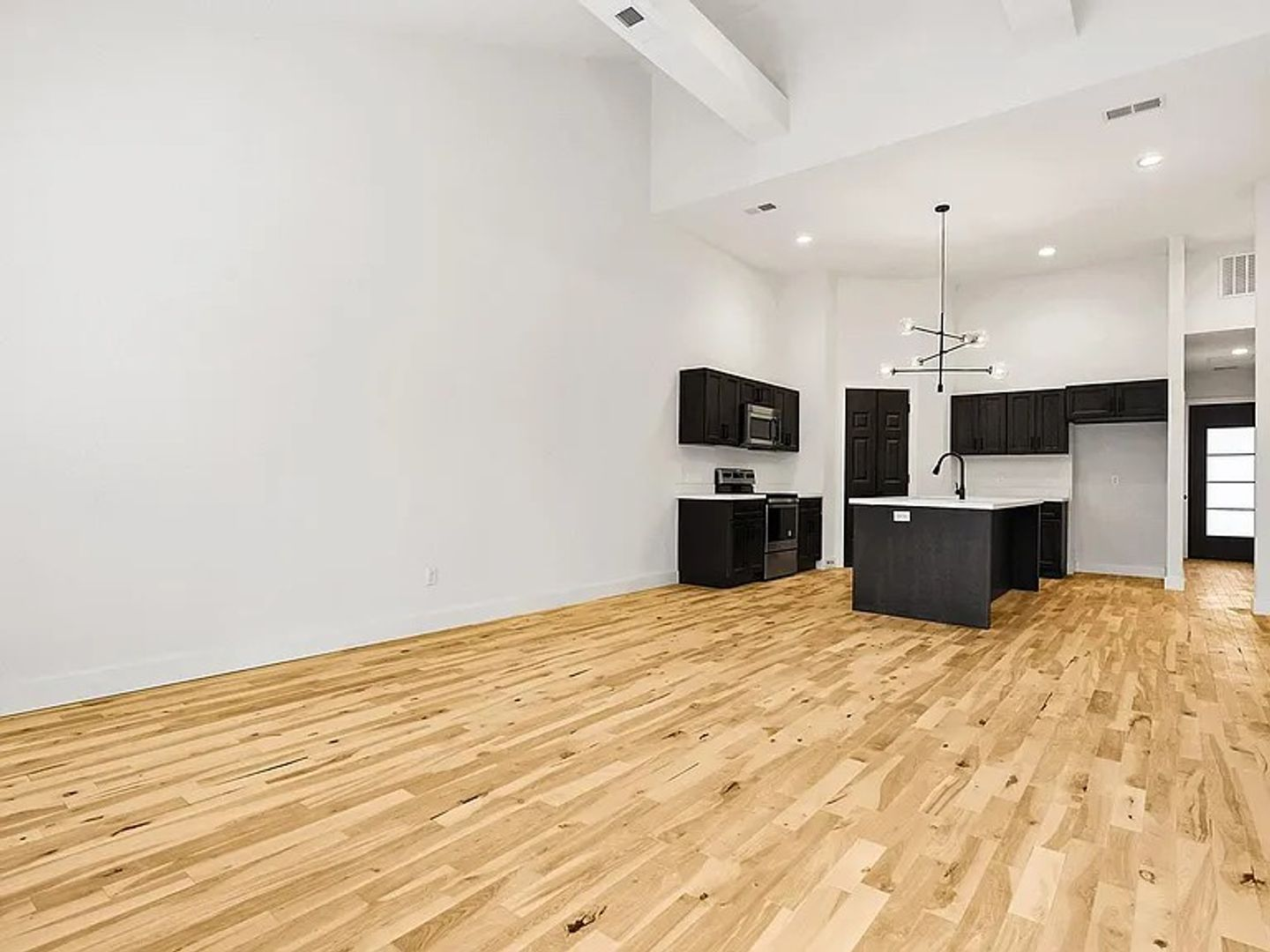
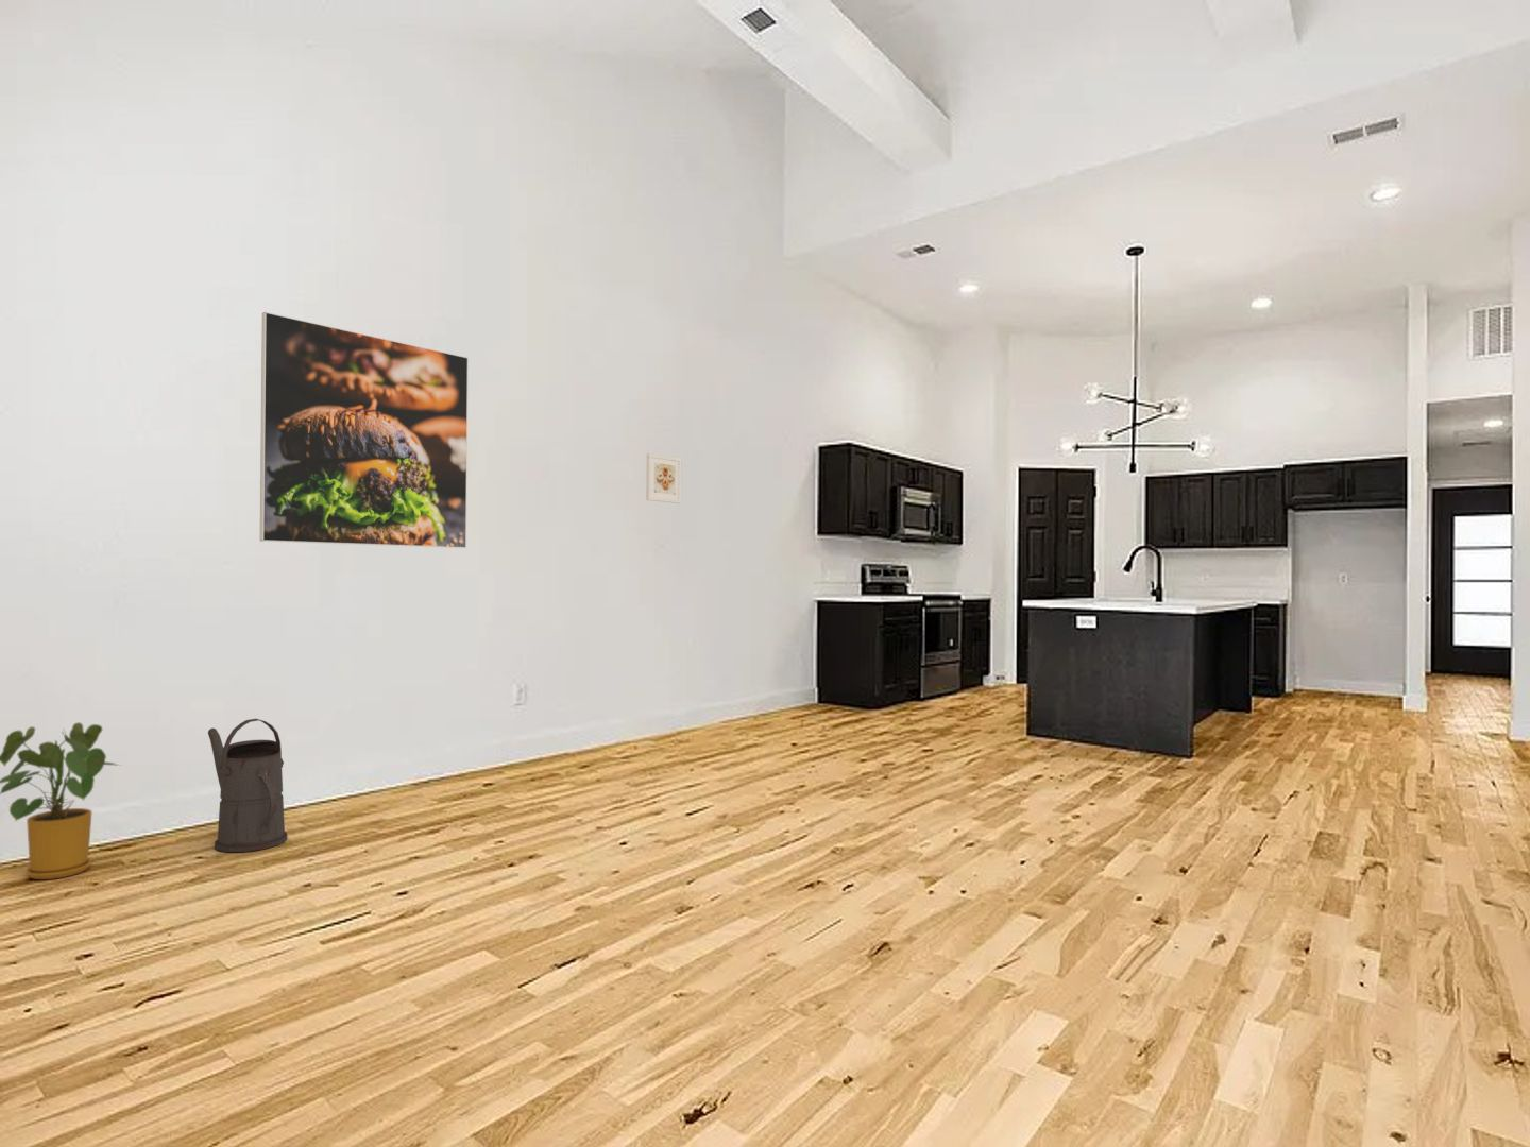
+ house plant (53, 801)
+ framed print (373, 441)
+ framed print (664, 478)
+ watering can (241, 776)
